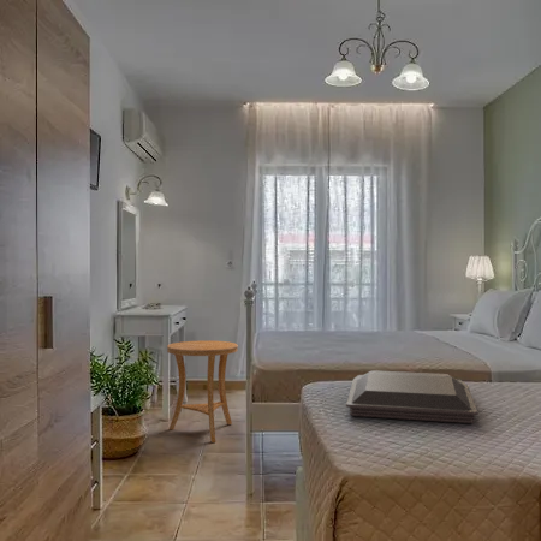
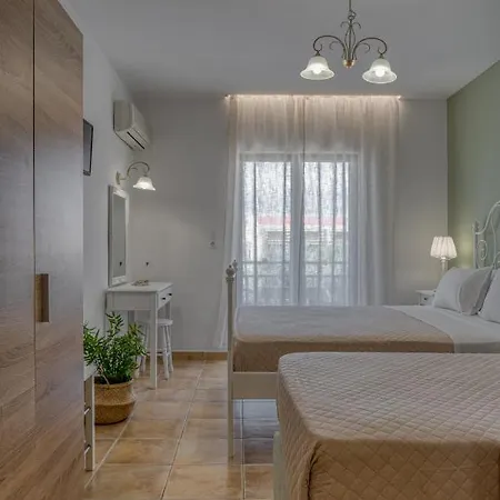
- serving tray (409, 388)
- side table (208, 387)
